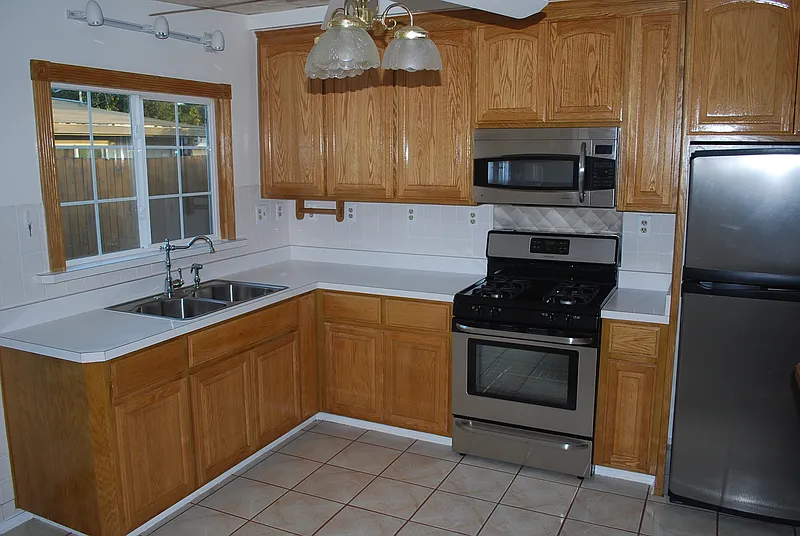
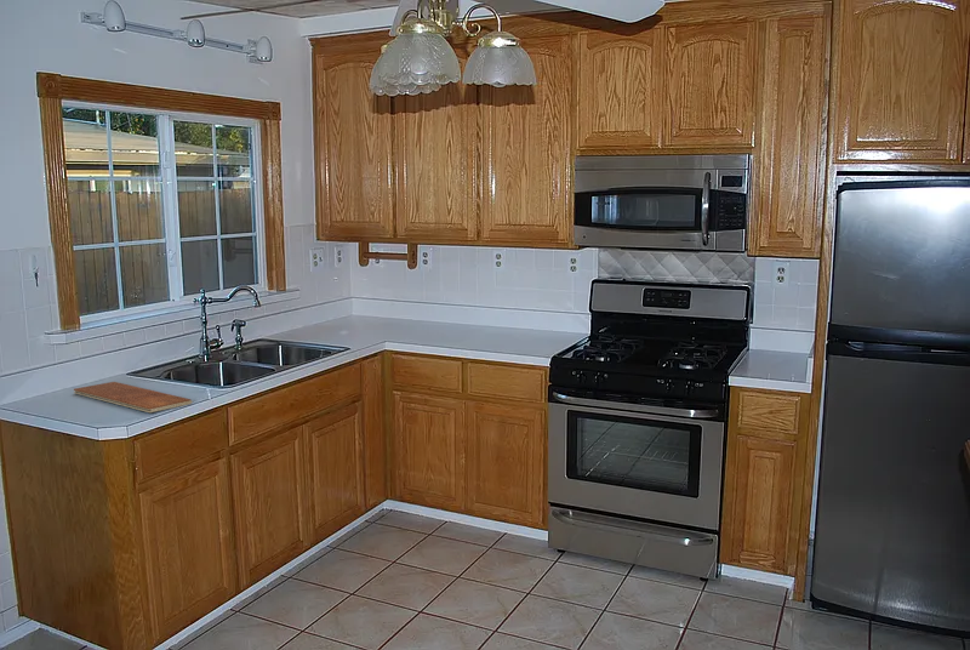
+ chopping board (131, 395)
